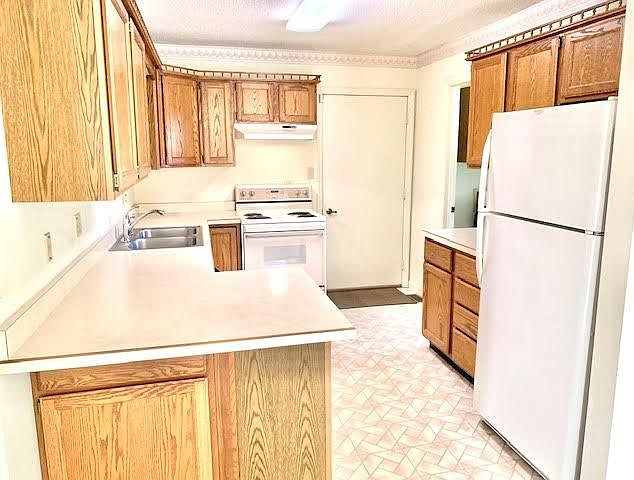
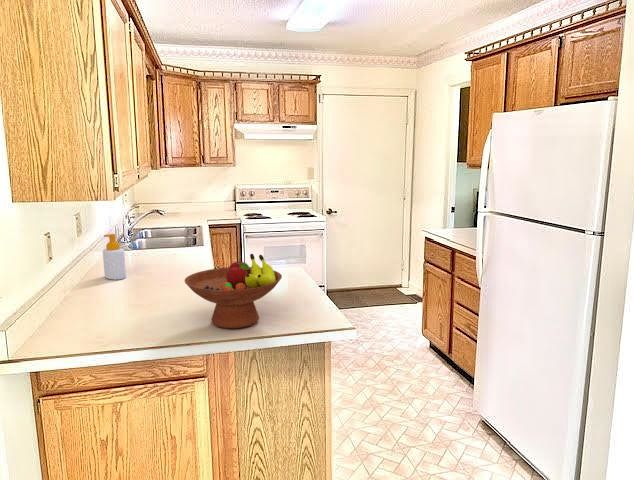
+ fruit bowl (234, 290)
+ soap bottle (113, 255)
